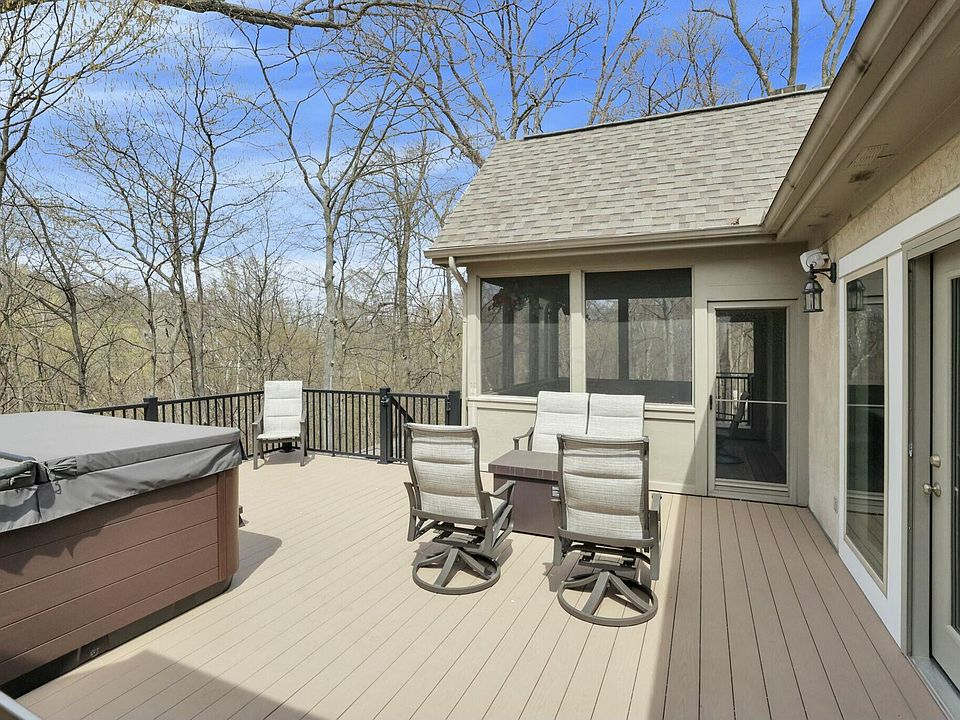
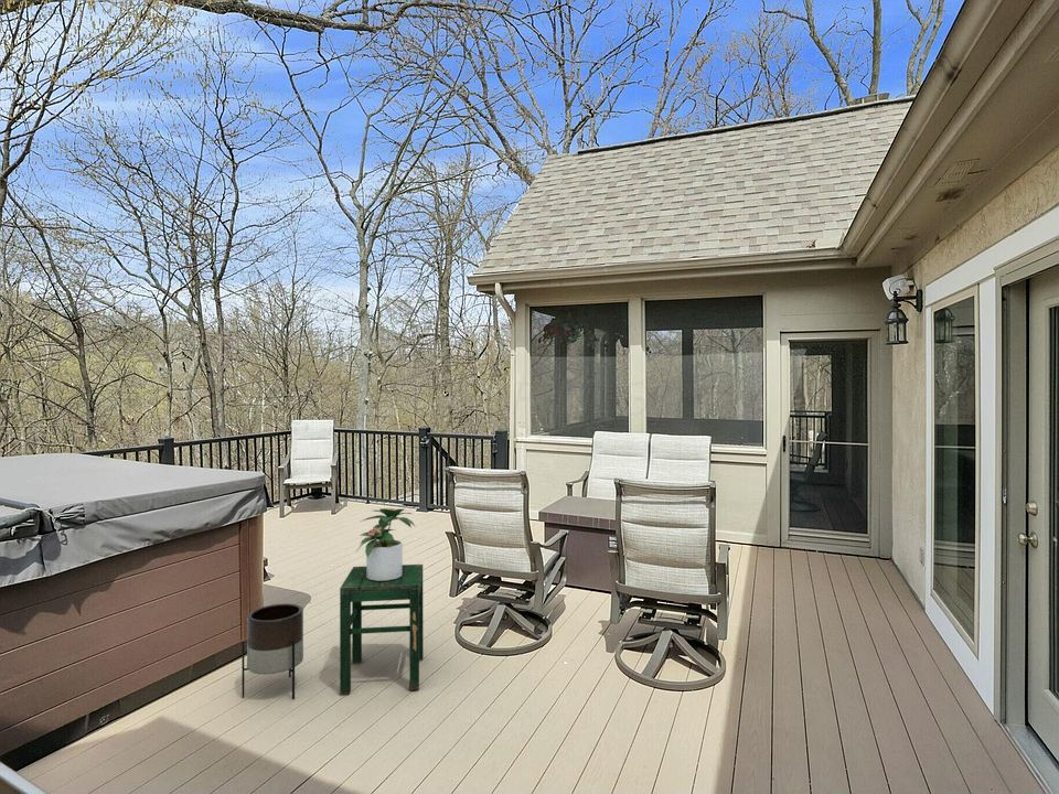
+ potted plant (386, 540)
+ stool (385, 626)
+ planter (277, 652)
